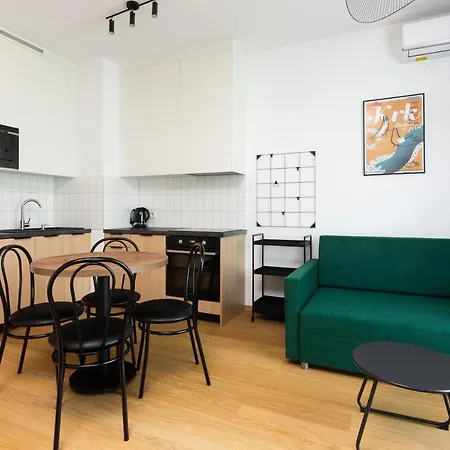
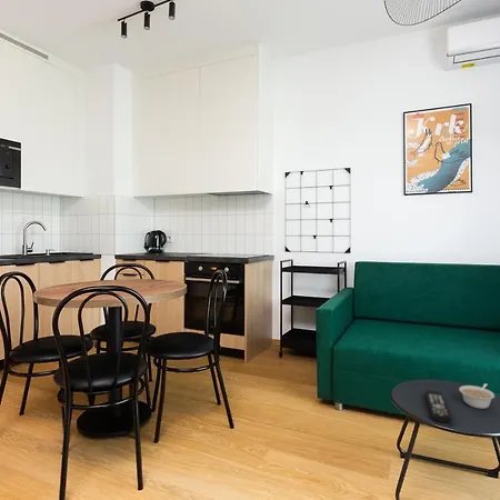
+ legume (476, 396)
+ remote control (437, 404)
